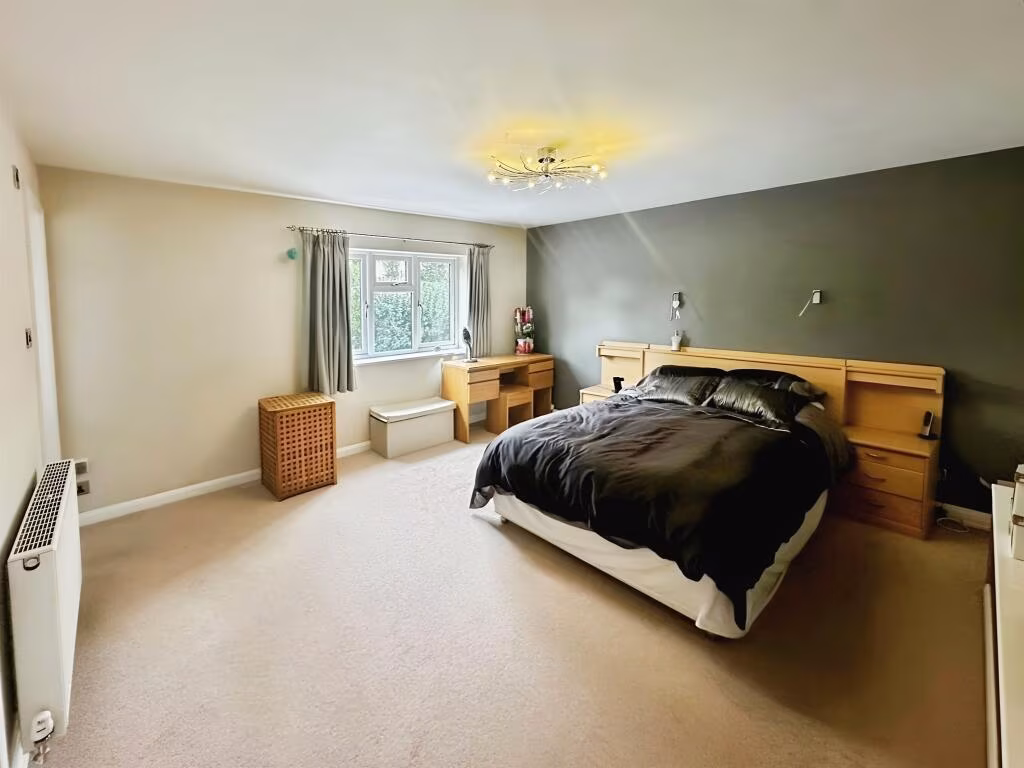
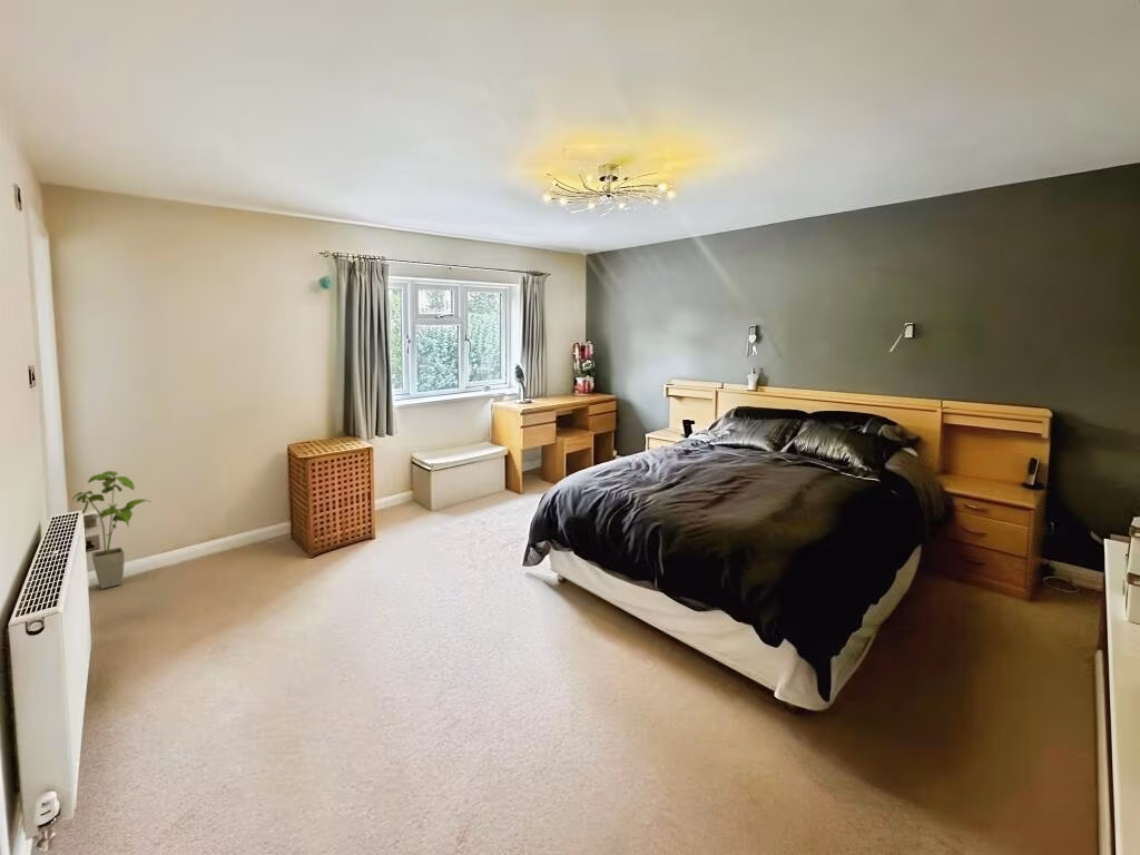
+ house plant (115, 528)
